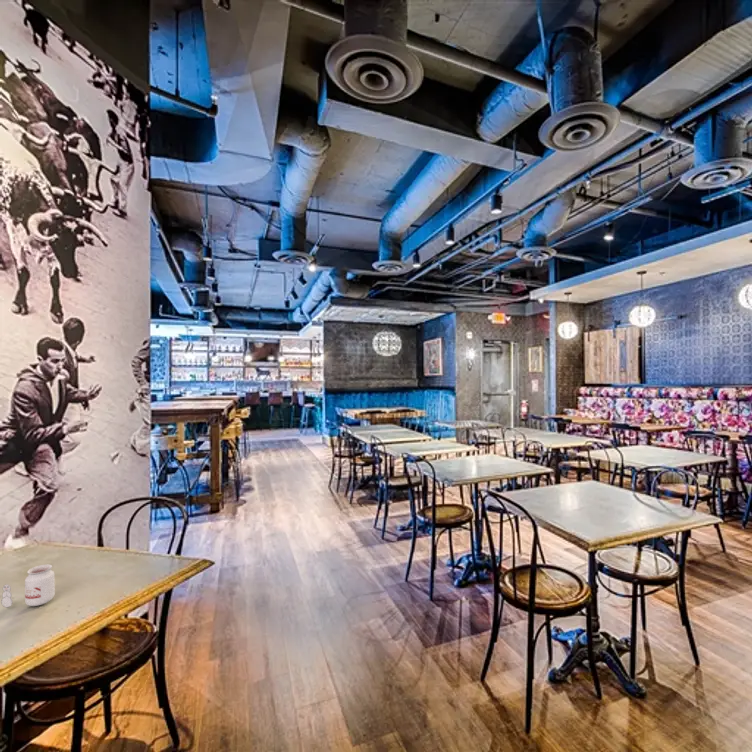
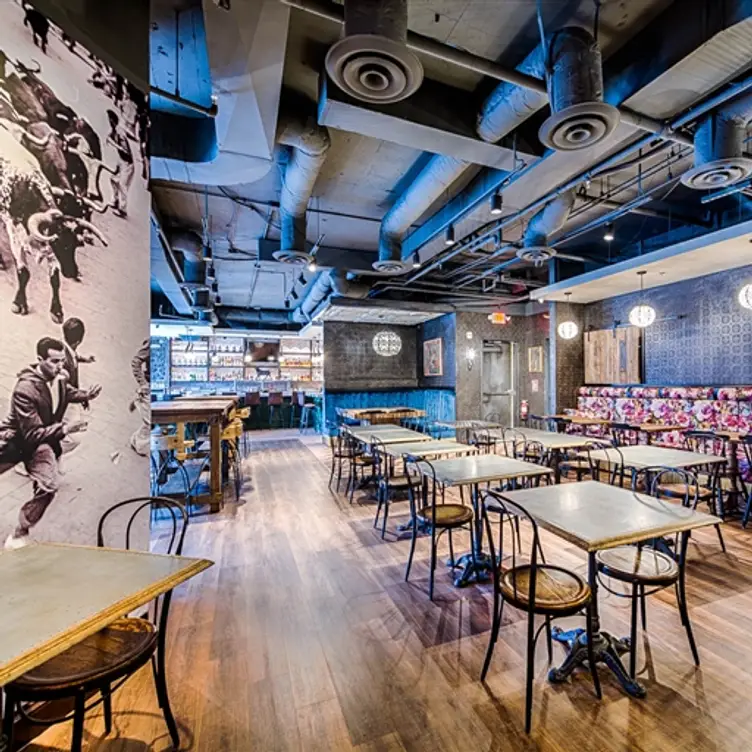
- candle (28, 588)
